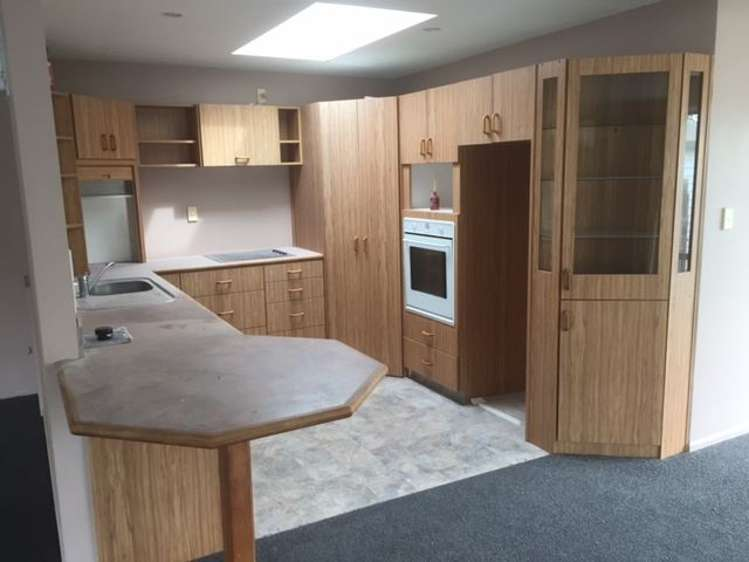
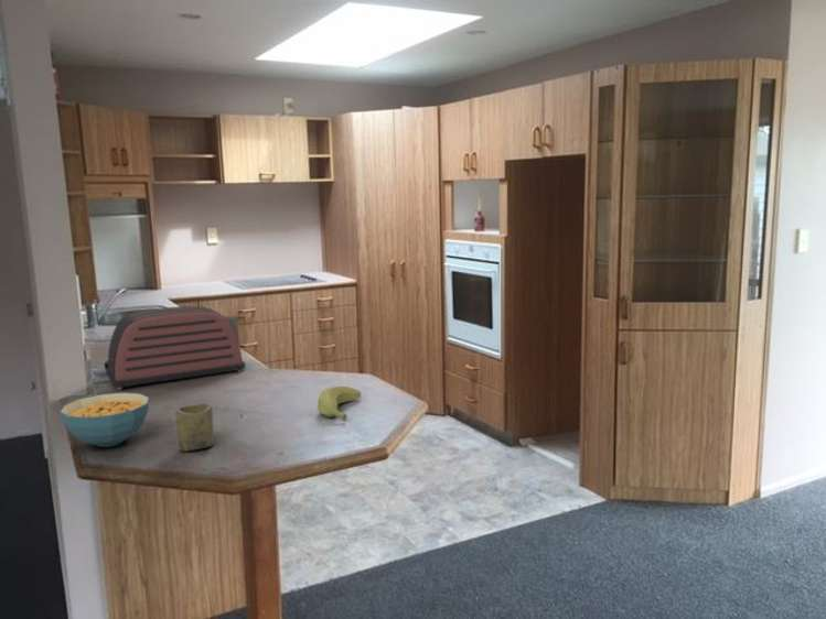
+ cereal bowl (107, 423)
+ banana (342, 400)
+ cup (195, 426)
+ toaster (179, 341)
